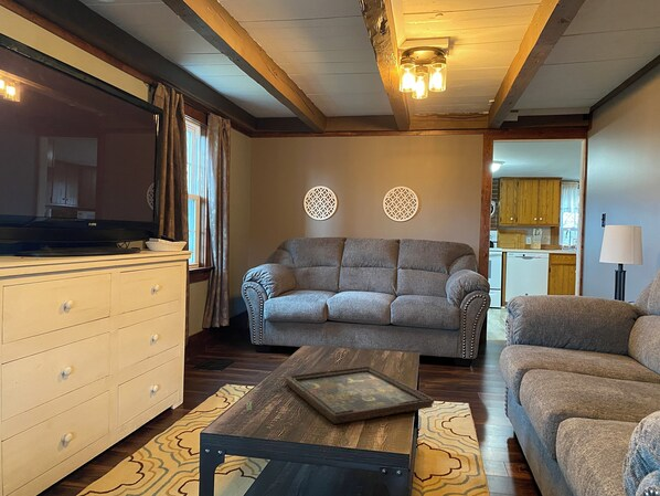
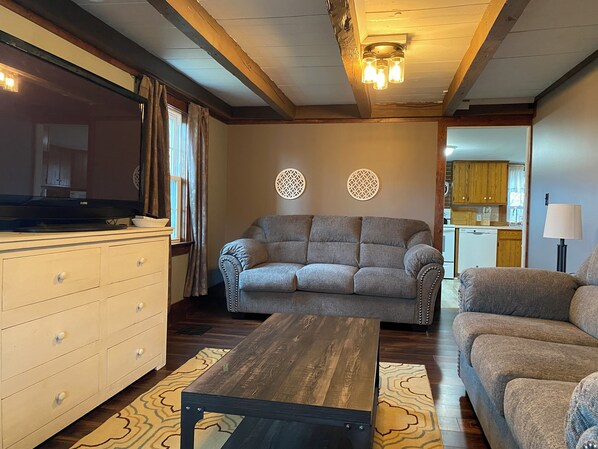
- decorative tray (354, 390)
